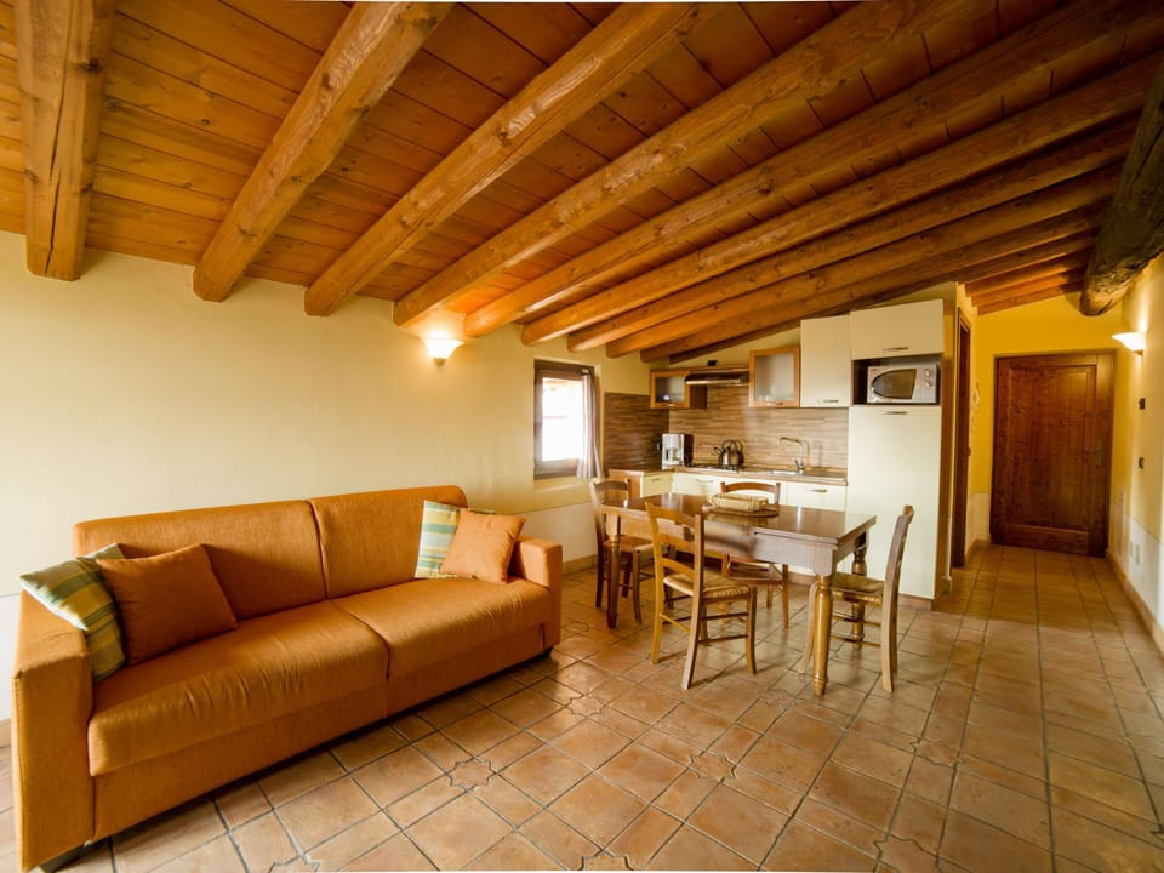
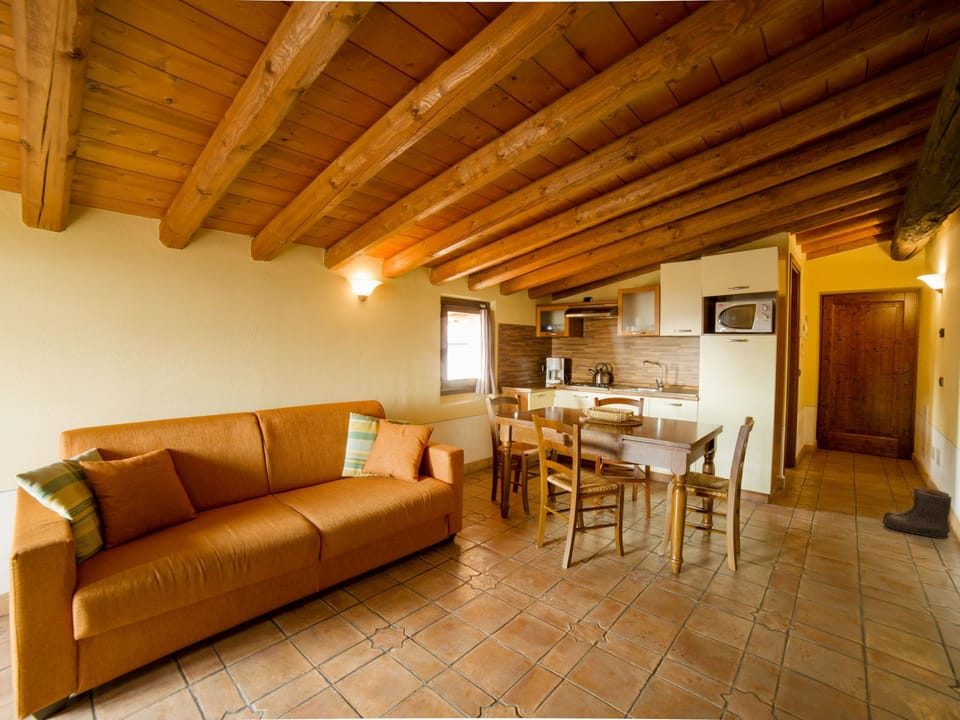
+ boots (915, 508)
